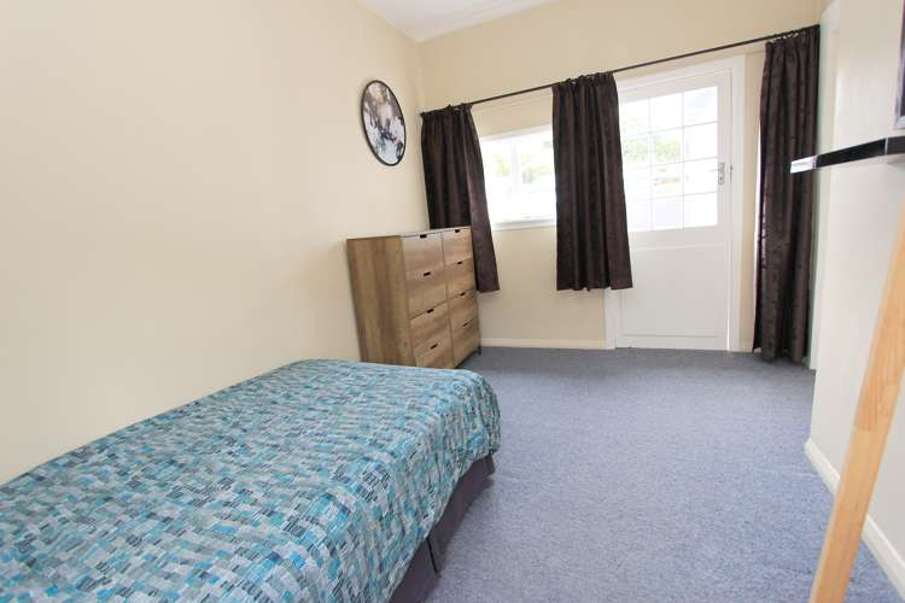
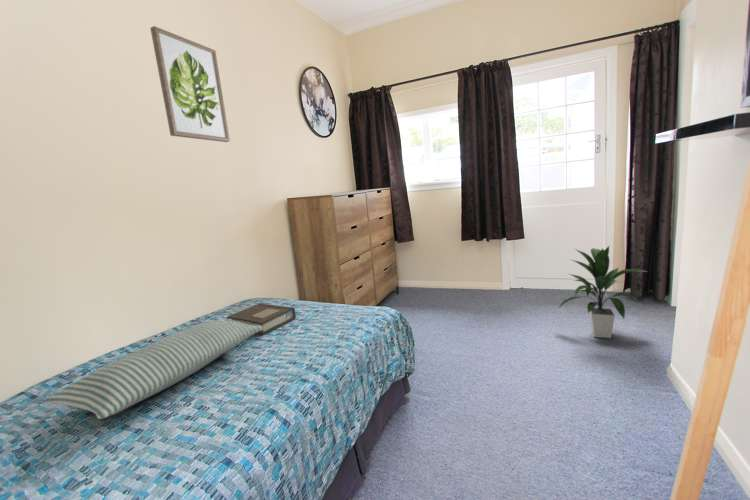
+ pillow (171, 358)
+ indoor plant (598, 289)
+ wall art (194, 90)
+ book (261, 317)
